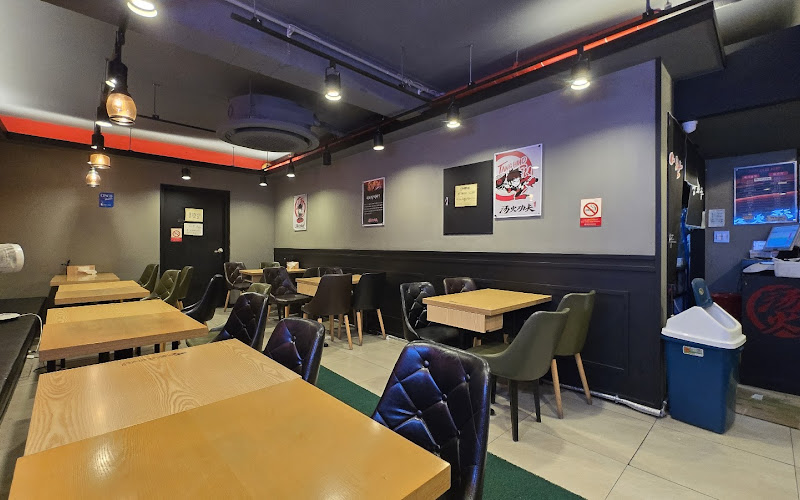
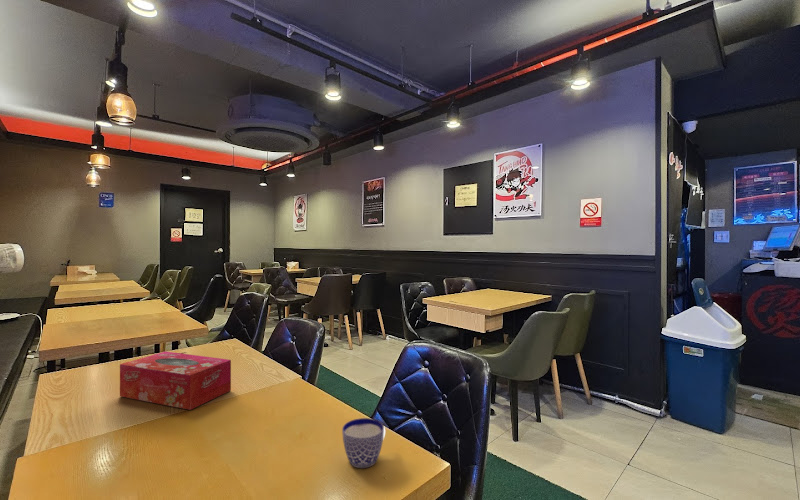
+ tissue box (176, 377)
+ cup (367, 441)
